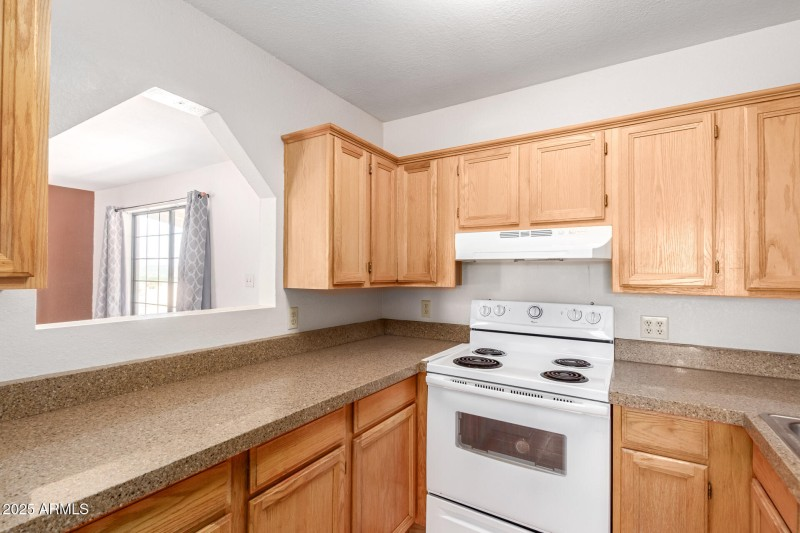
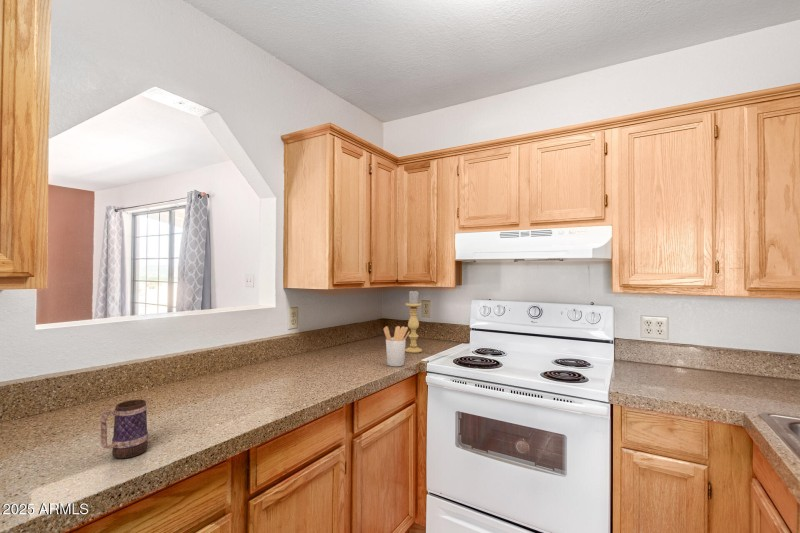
+ utensil holder (397, 344)
+ candle holder (413, 320)
+ mug (123, 429)
